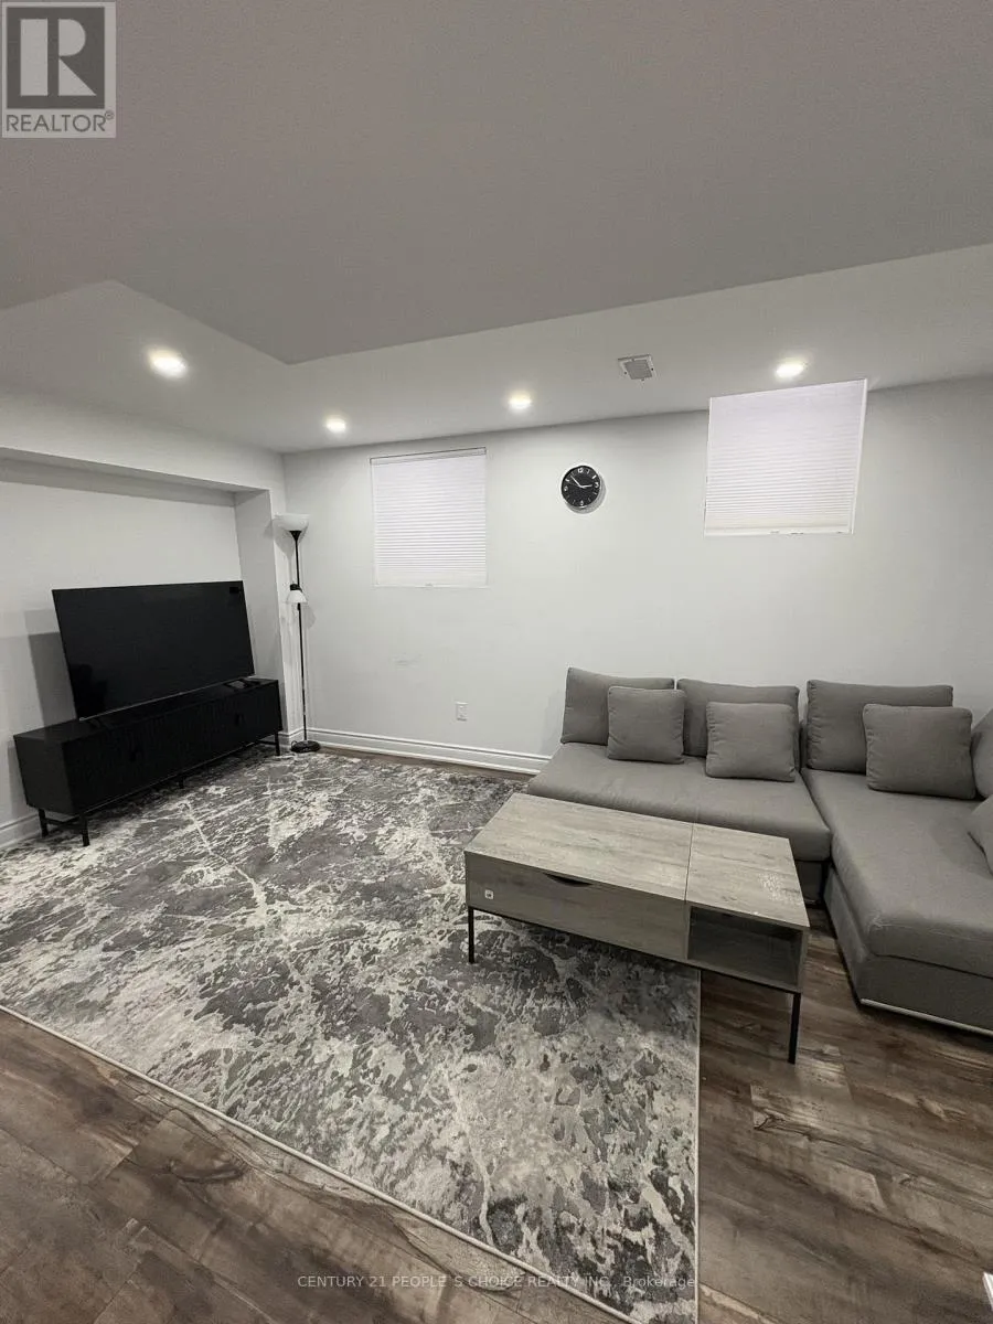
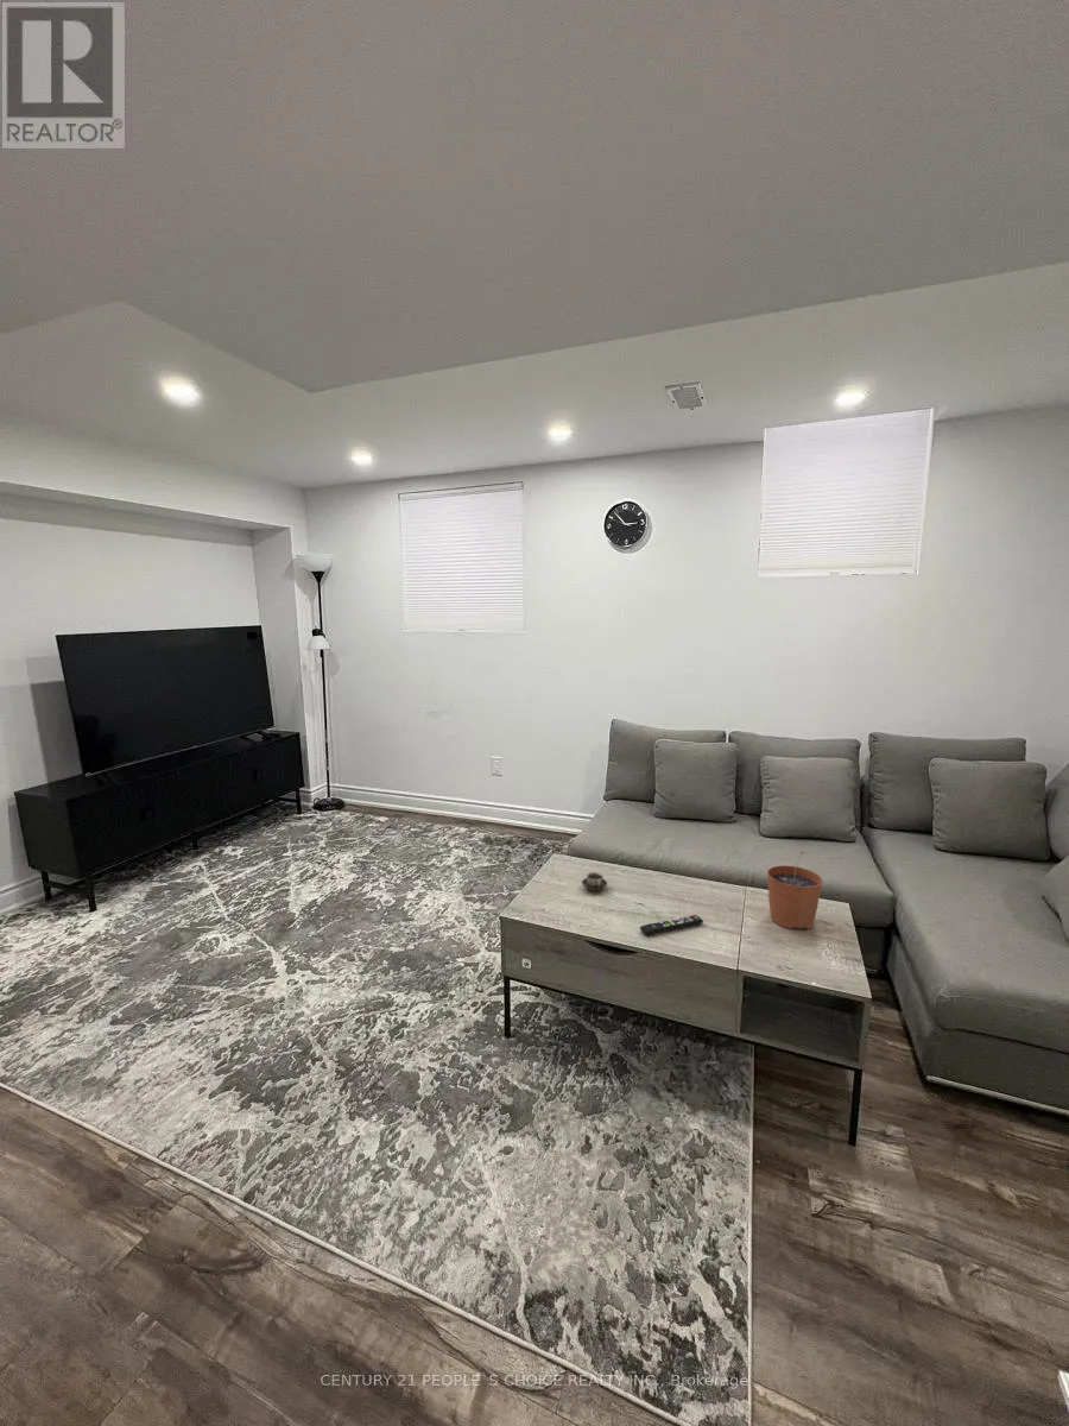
+ remote control (671, 925)
+ plant pot (793, 886)
+ cup (594, 882)
